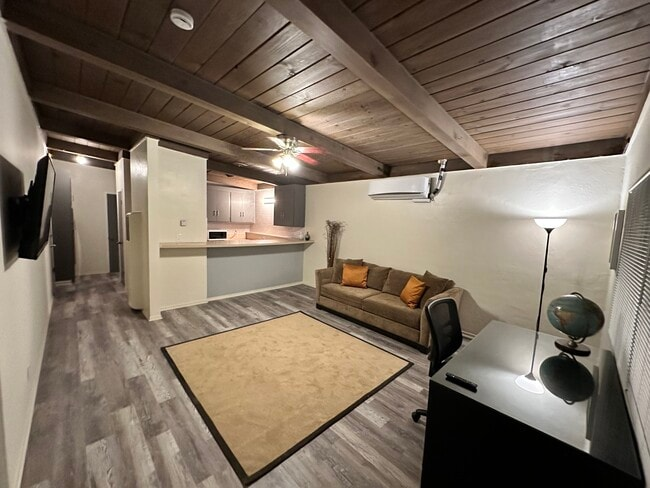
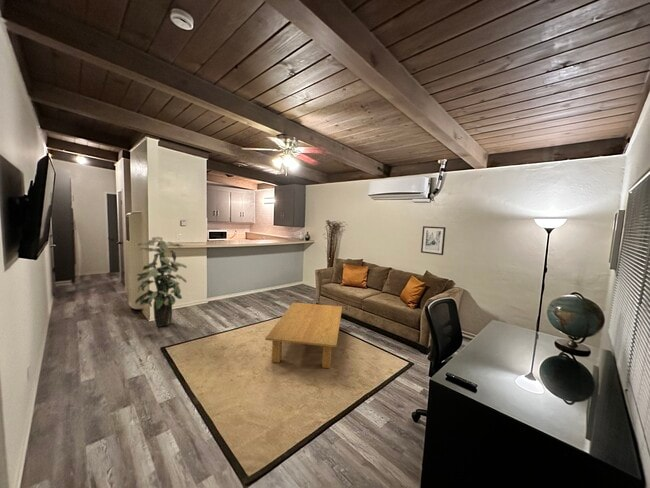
+ wall art (432, 240)
+ coffee table (309, 330)
+ indoor plant (160, 281)
